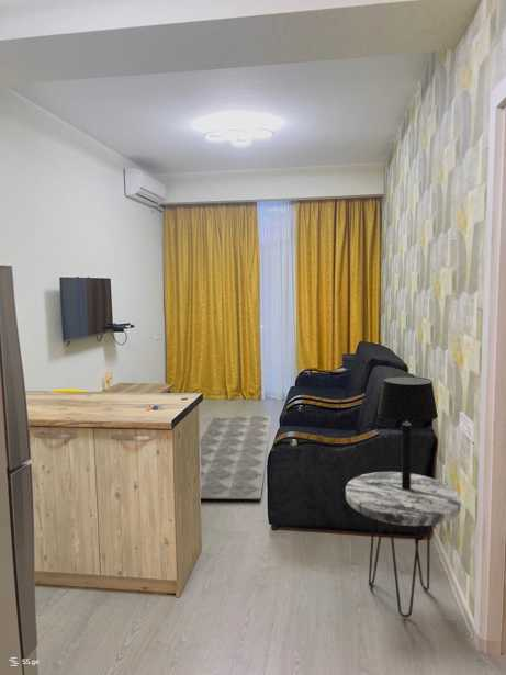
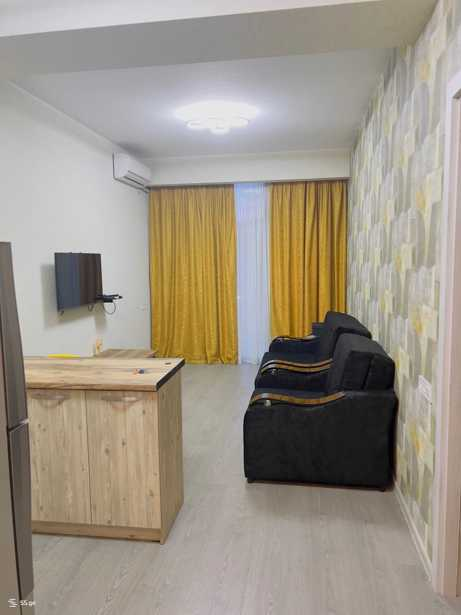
- table lamp (406, 434)
- side table (393, 544)
- rug (230, 447)
